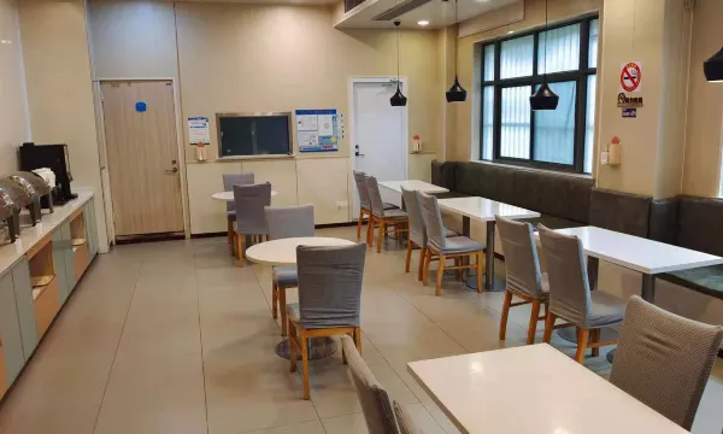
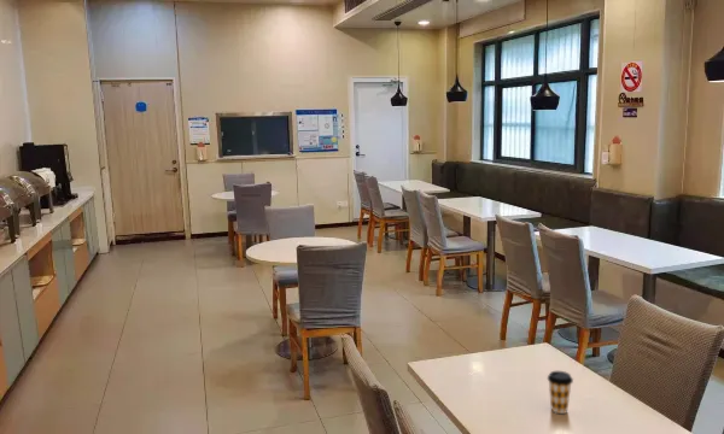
+ coffee cup (559, 392)
